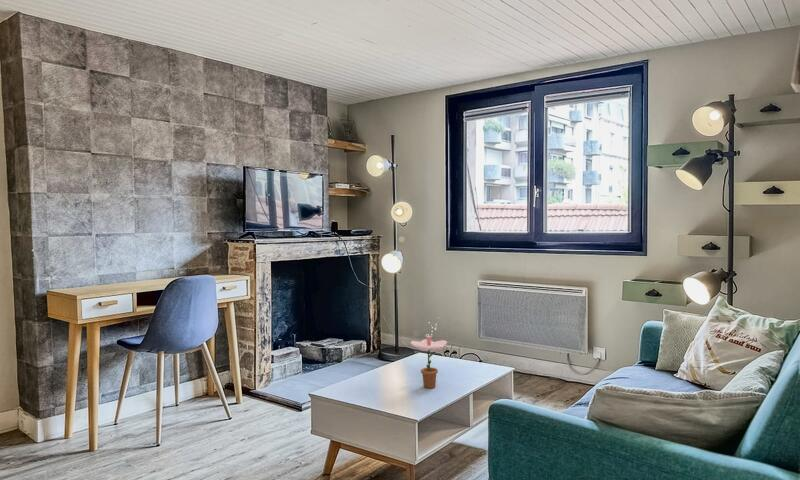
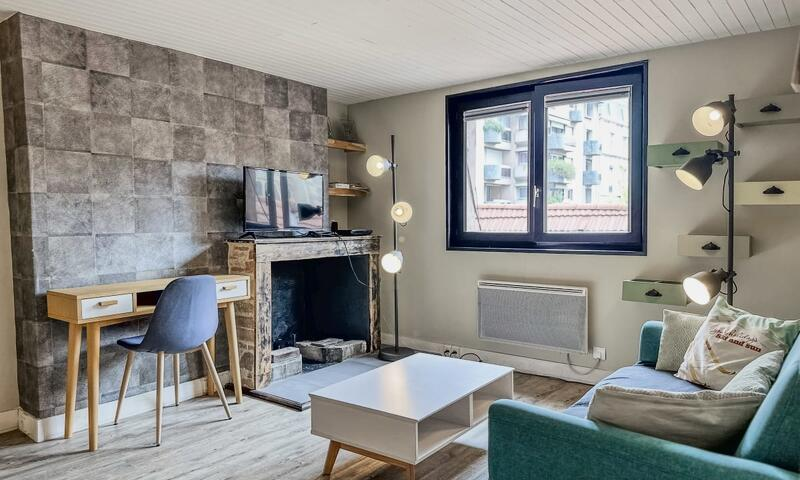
- flower (428, 353)
